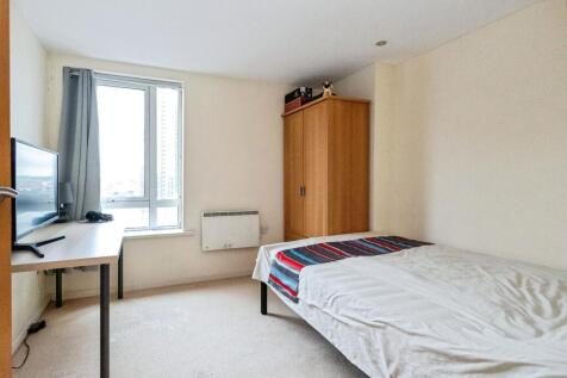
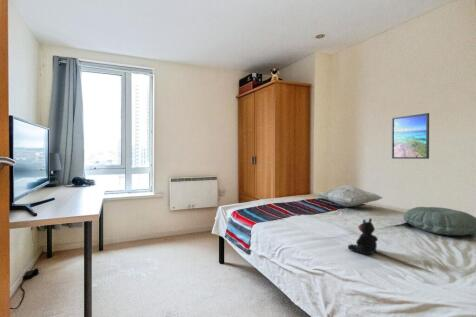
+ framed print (409, 137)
+ pillow (440, 219)
+ decorative pillow (348, 196)
+ teddy bear (362, 234)
